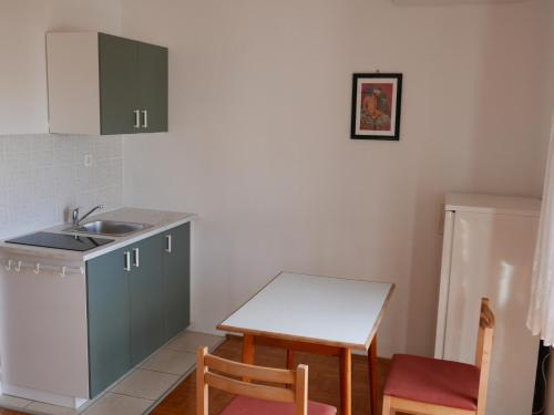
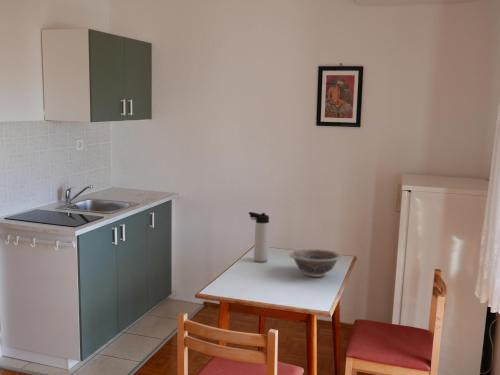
+ decorative bowl (315, 263)
+ thermos bottle (258, 236)
